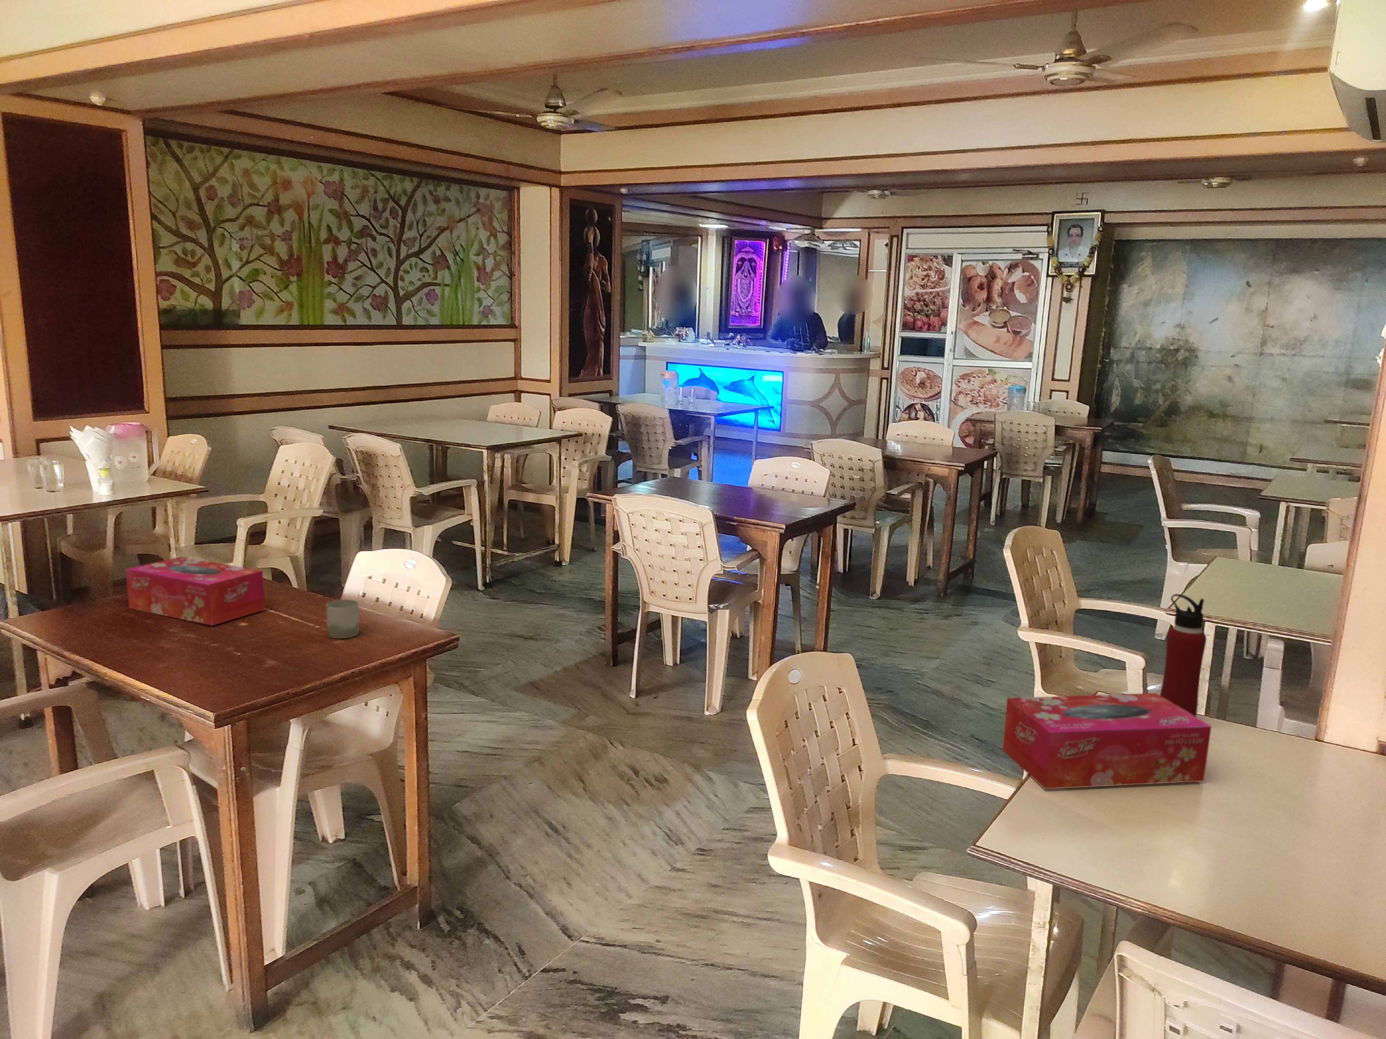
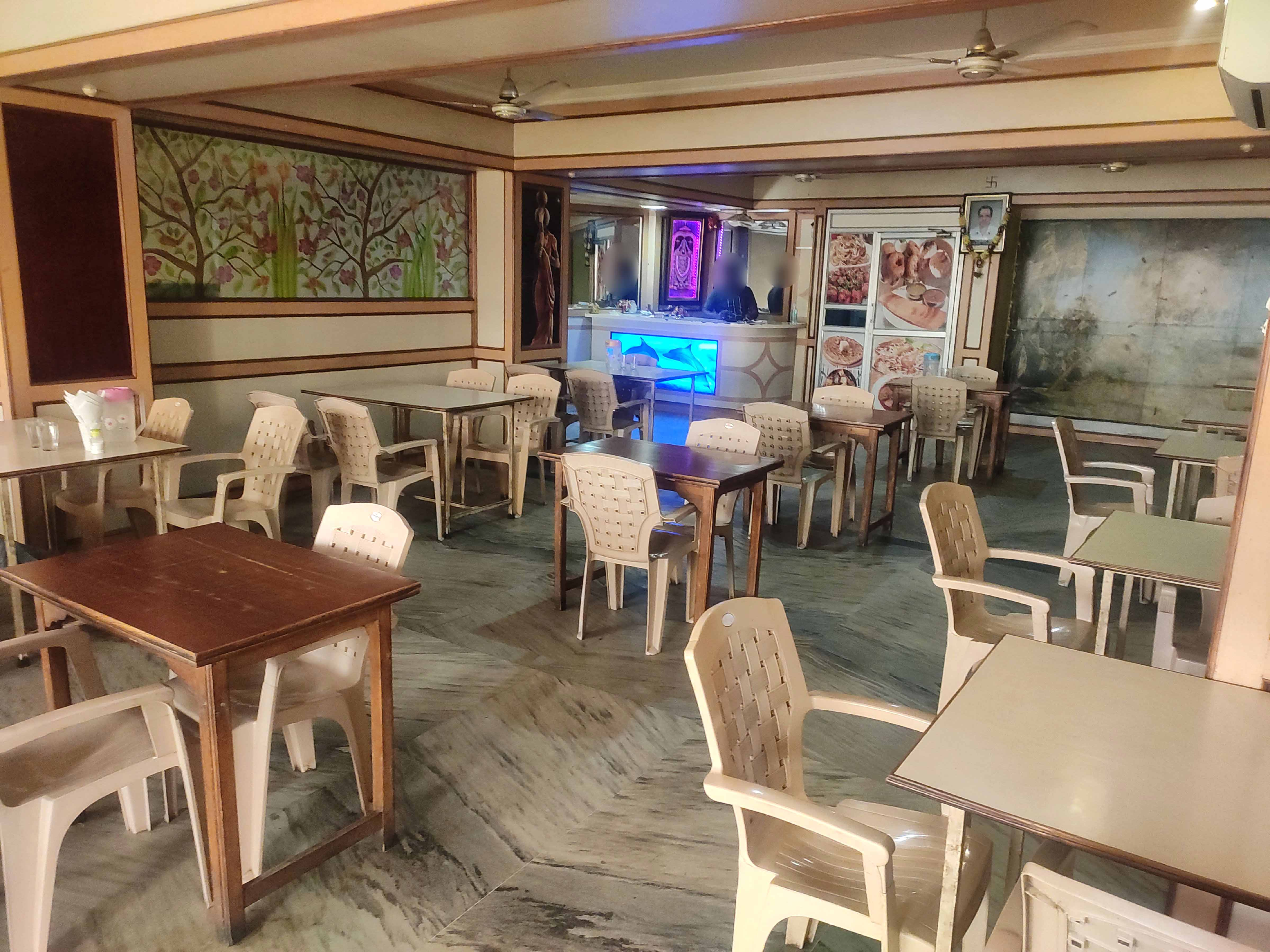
- cup (339, 618)
- tissue box (1102, 739)
- water bottle (1184, 658)
- tissue box (195, 589)
